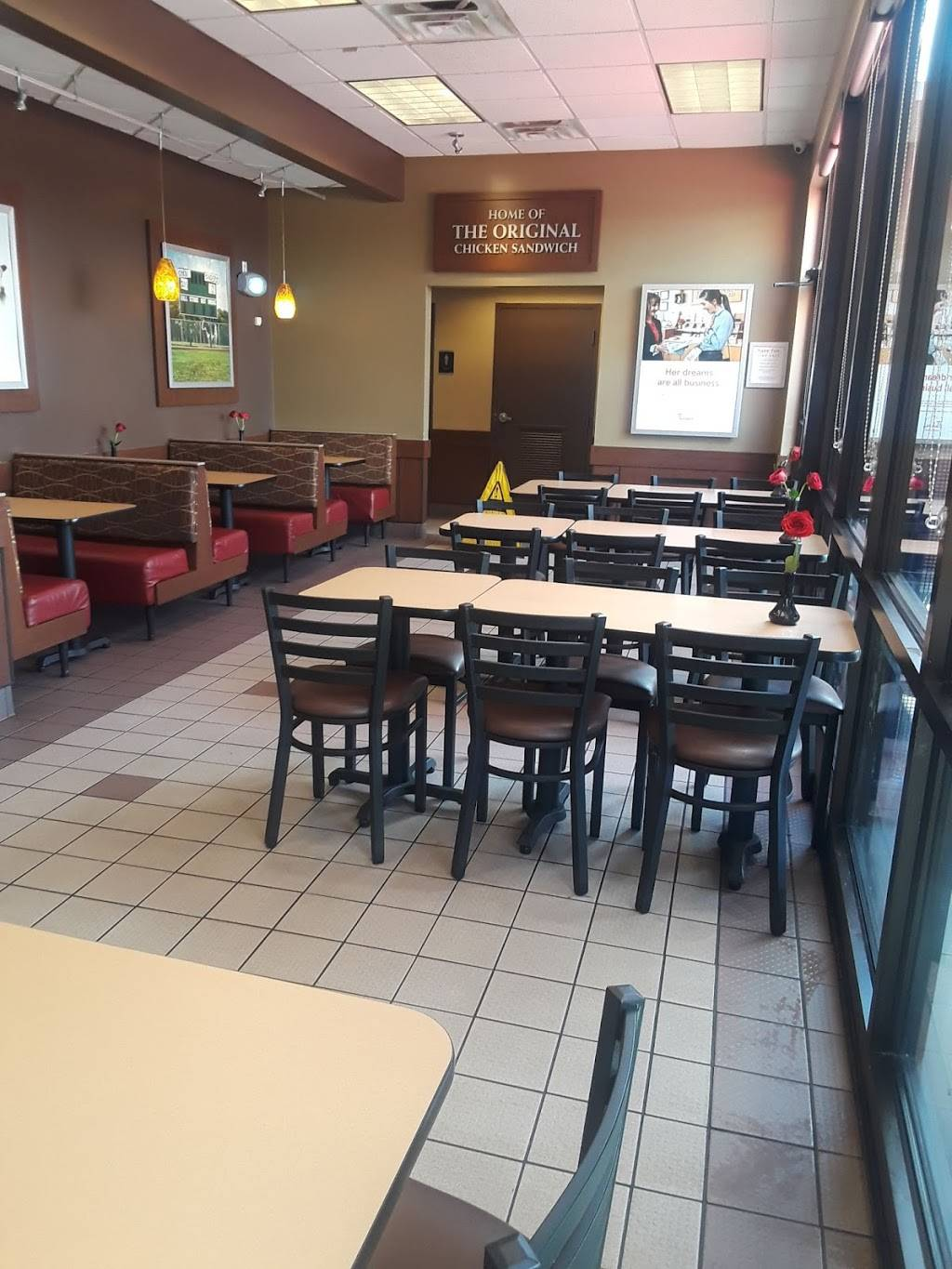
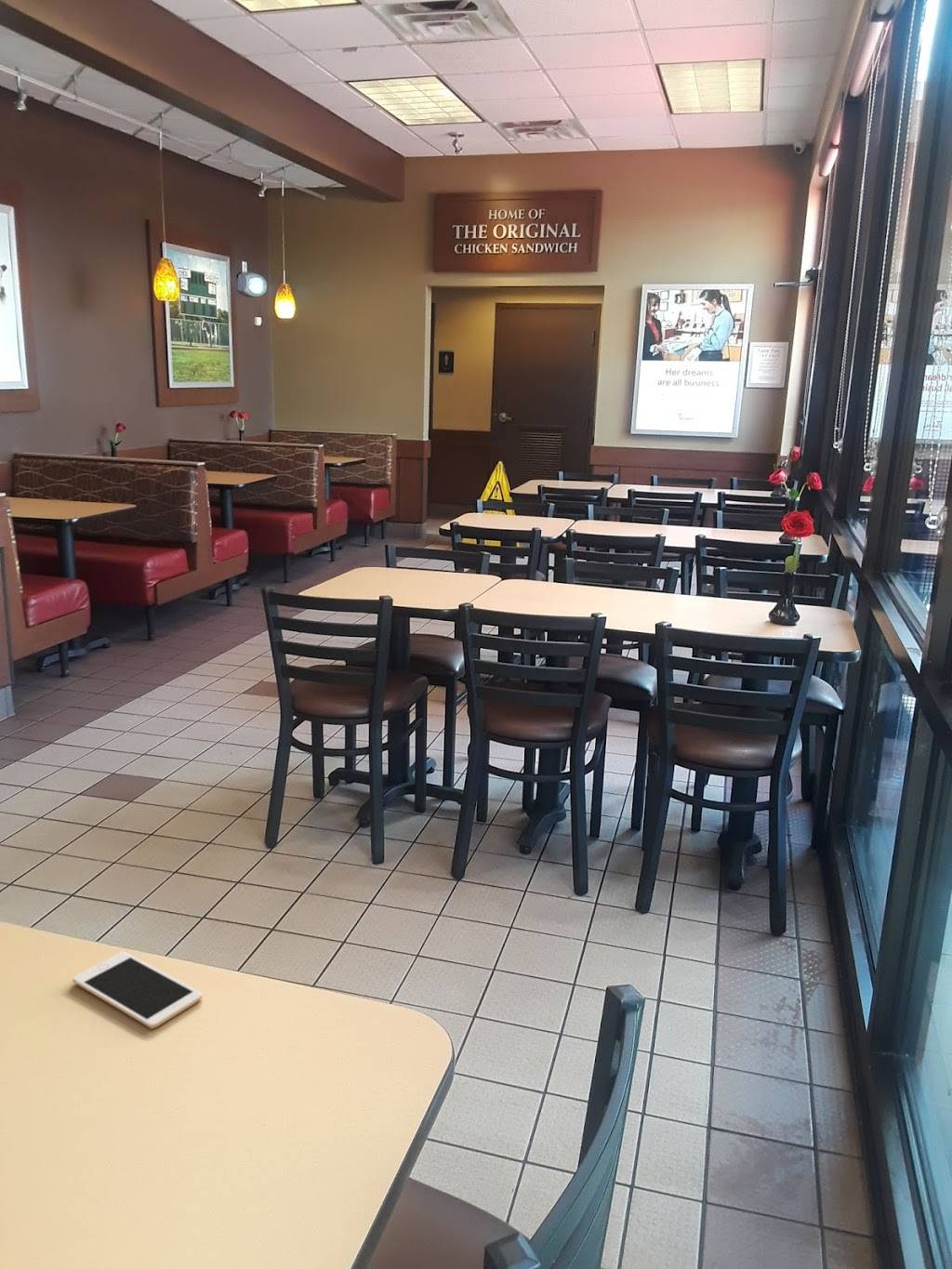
+ cell phone (137, 987)
